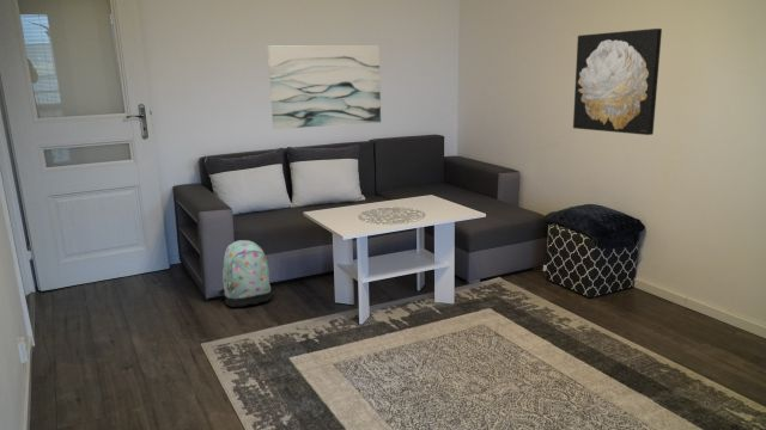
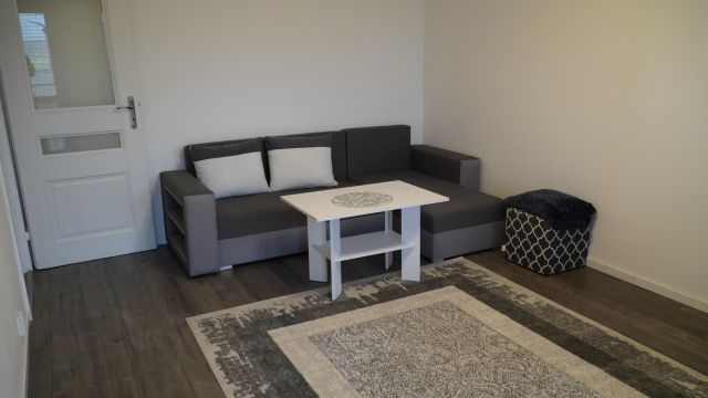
- wall art (613, 82)
- backpack (248, 271)
- wall art (327, 86)
